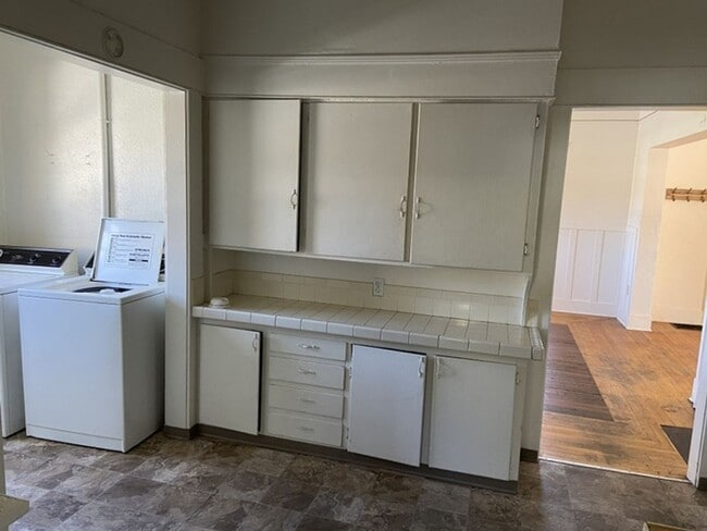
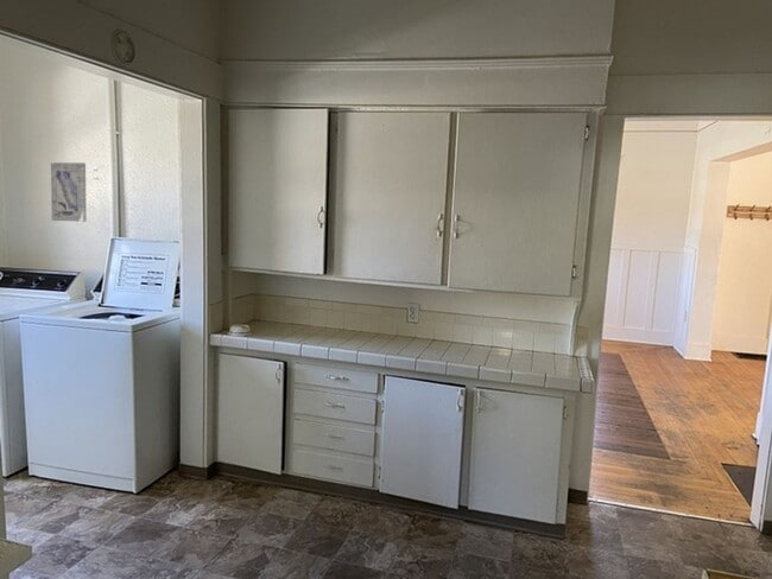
+ wall art (68, 191)
